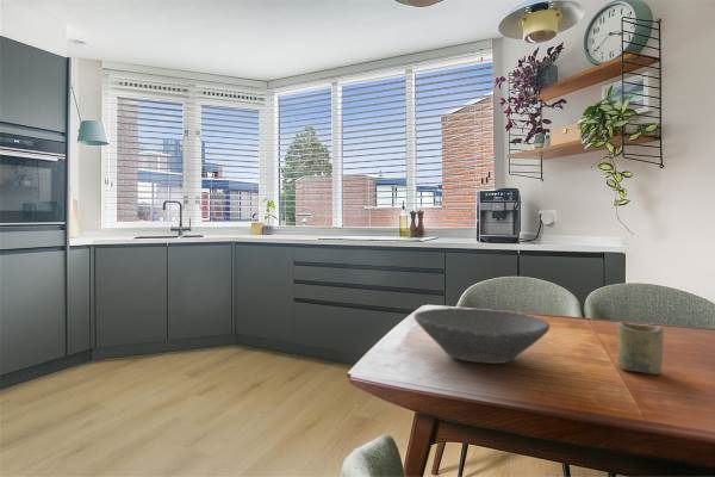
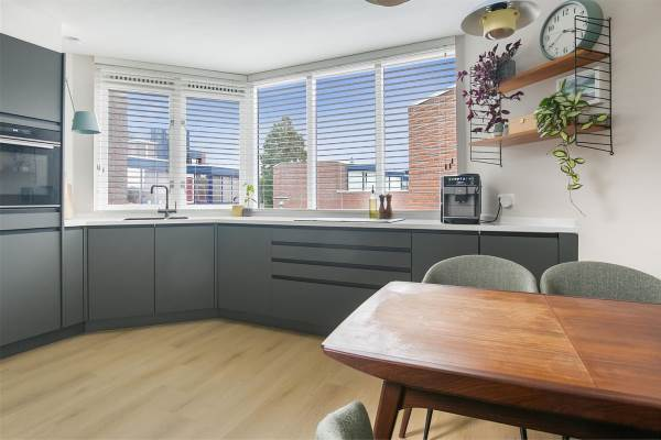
- bowl (478, 335)
- cup (639, 347)
